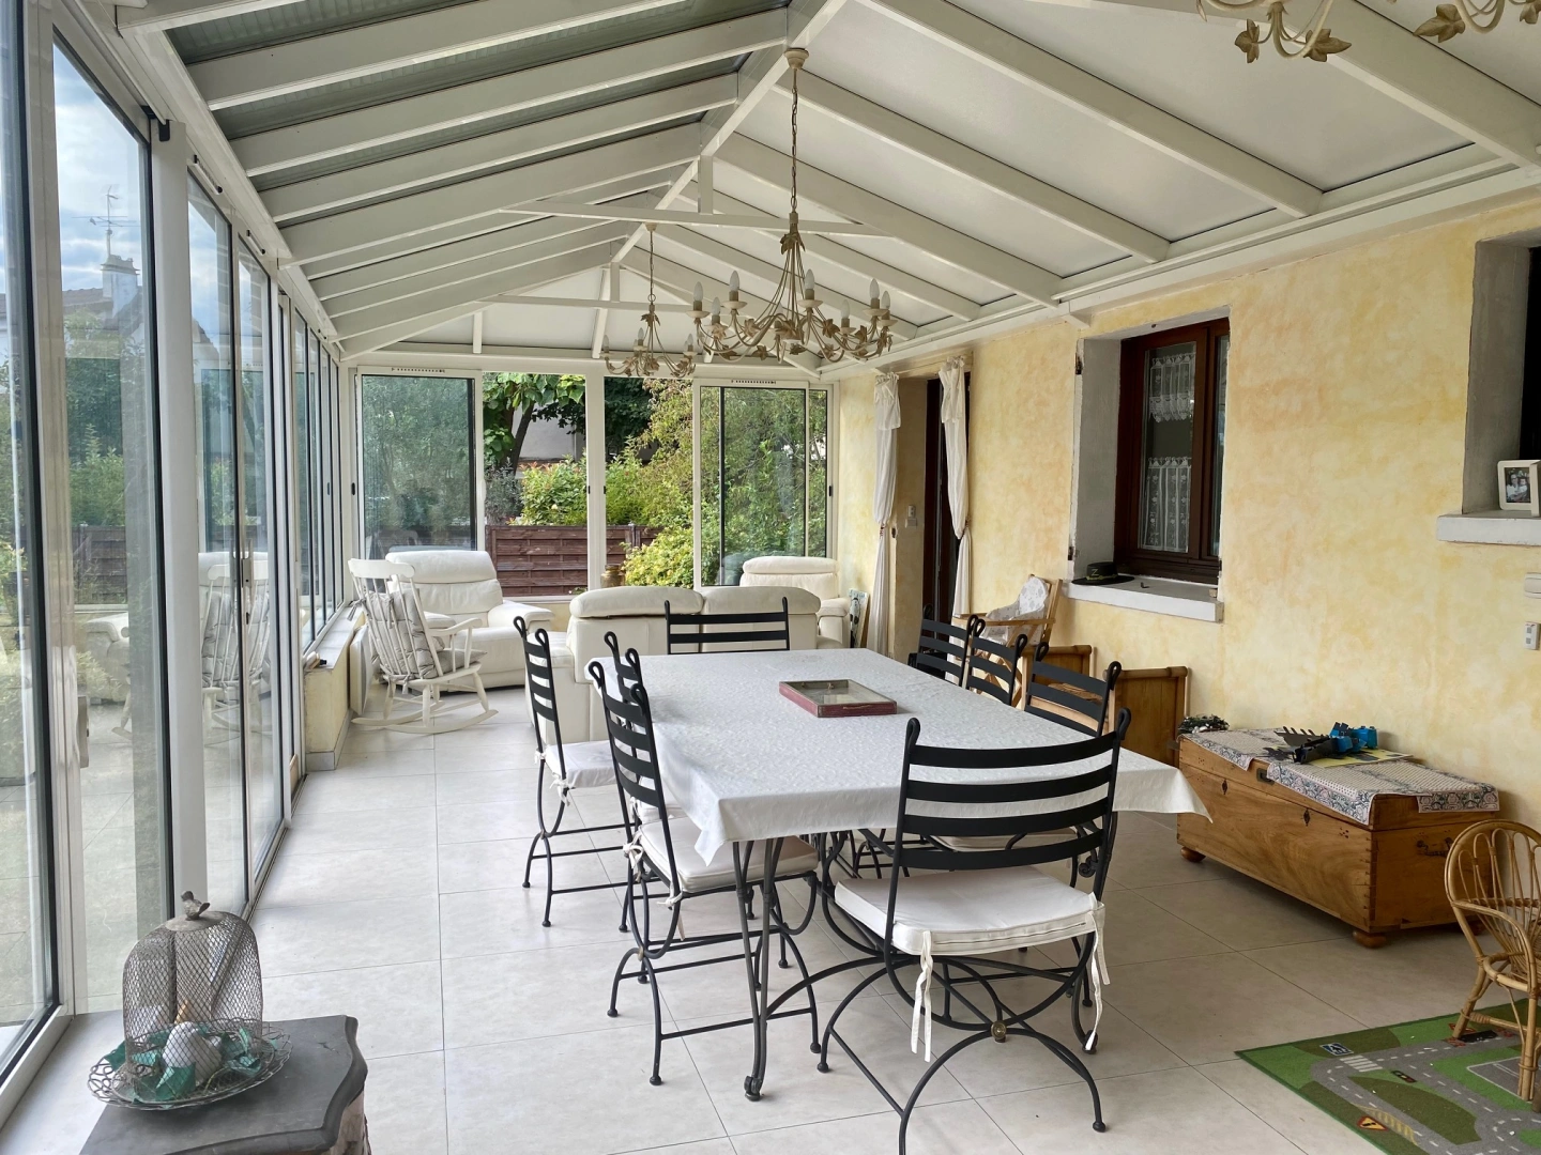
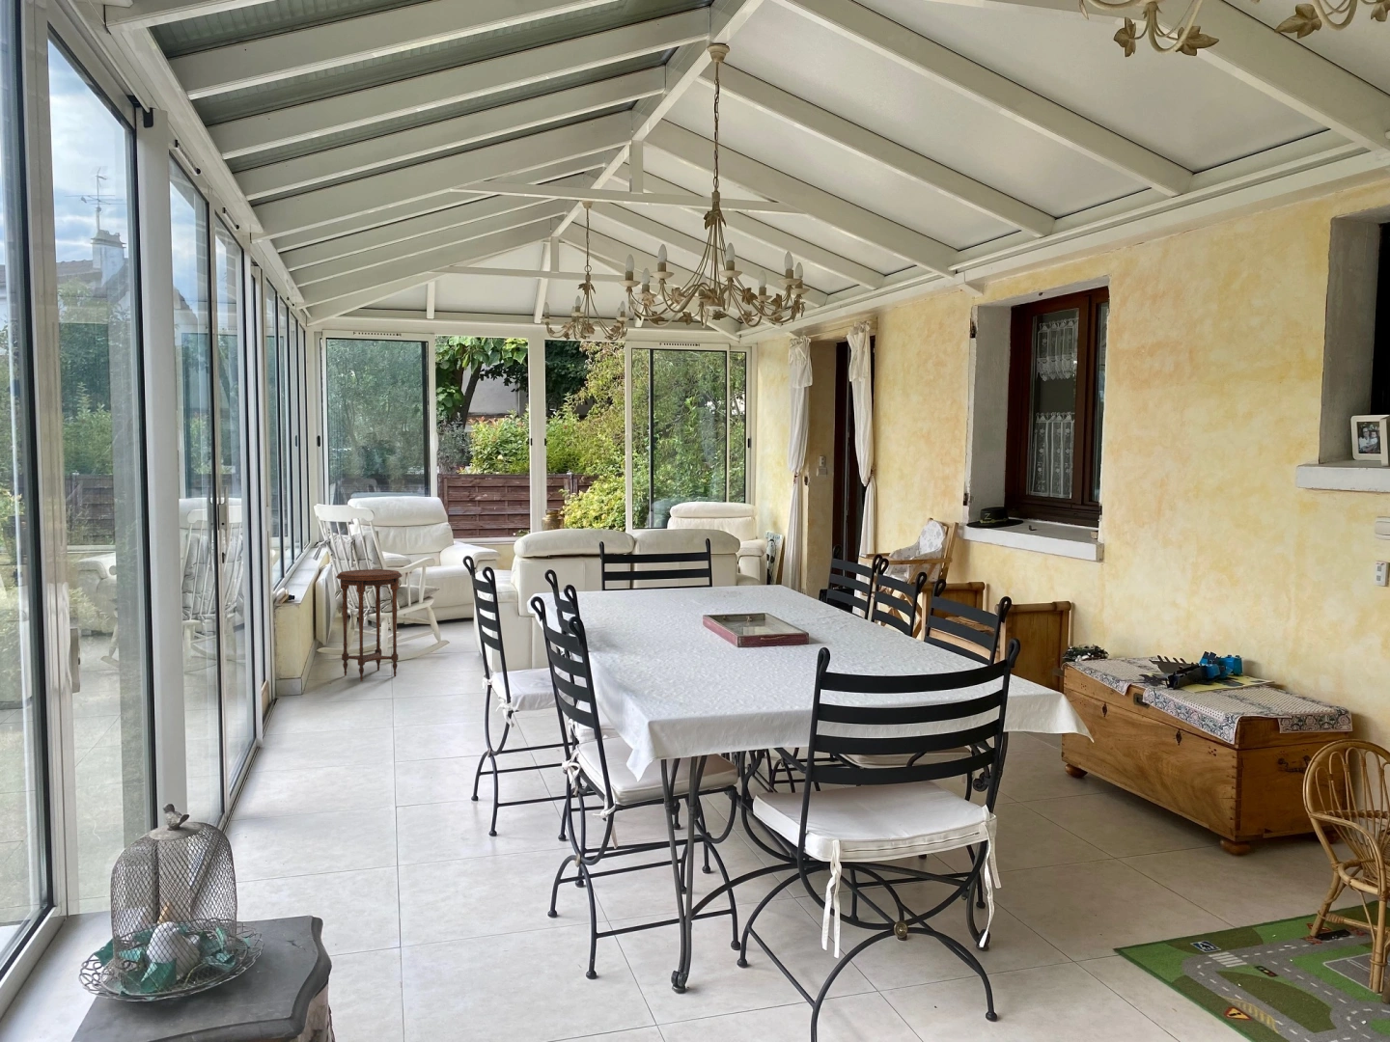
+ side table (377, 623)
